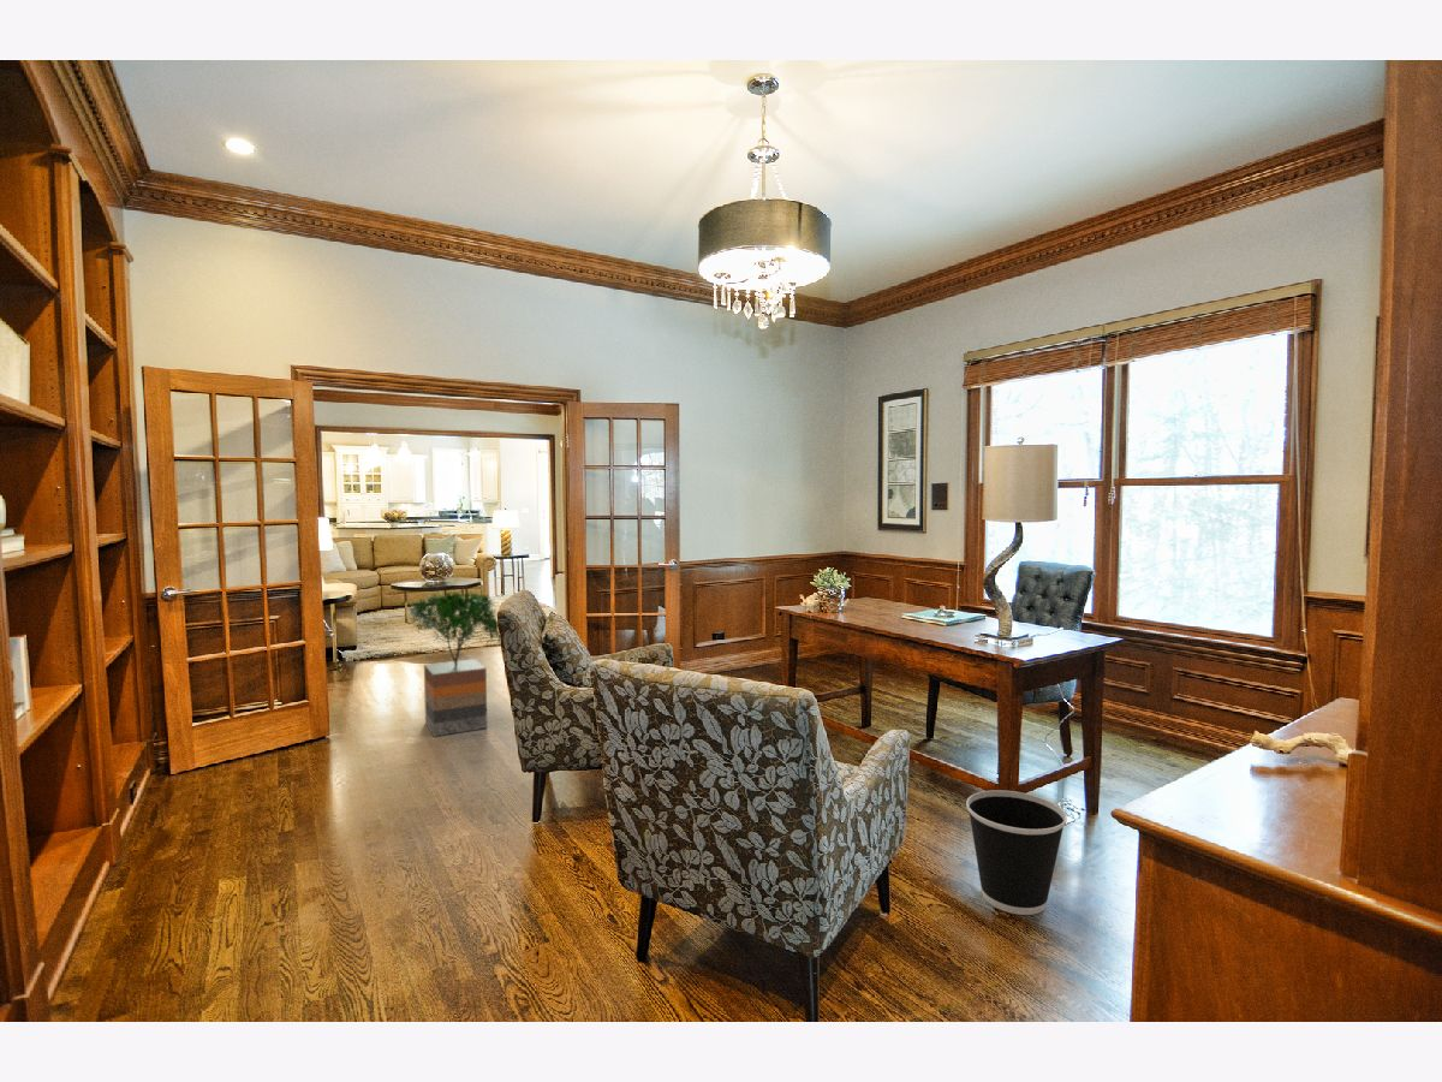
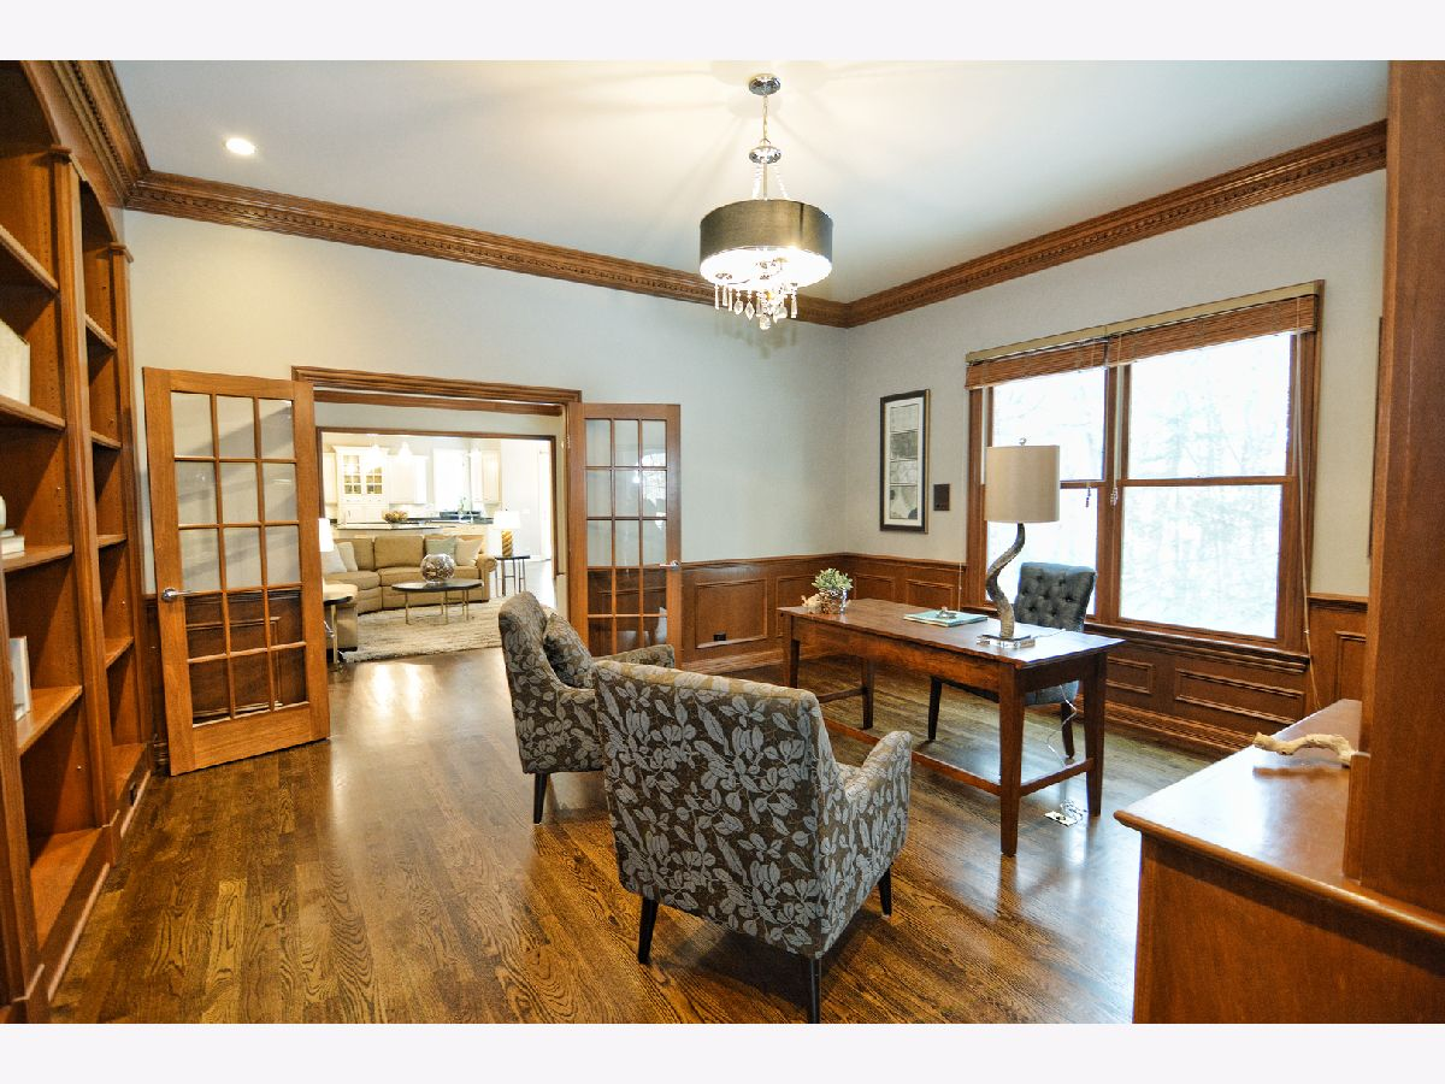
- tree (458, 656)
- wastebasket (1014, 852)
